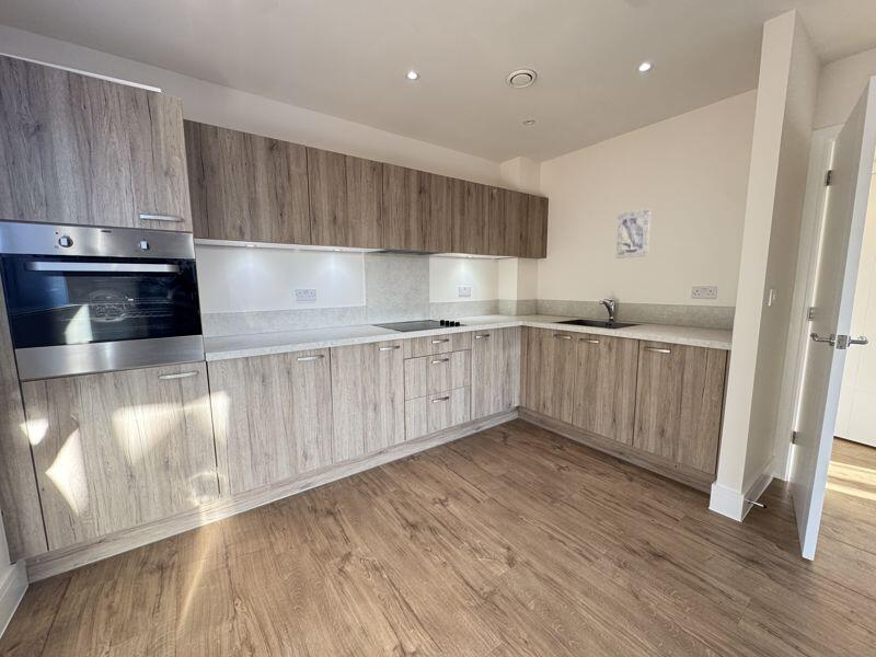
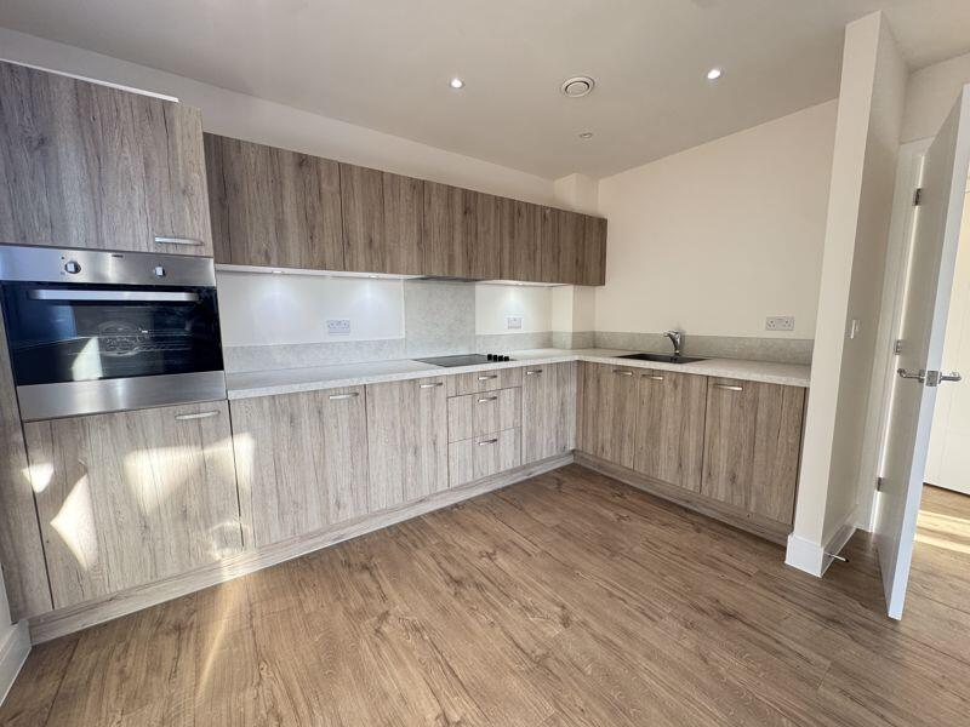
- wall art (632, 234)
